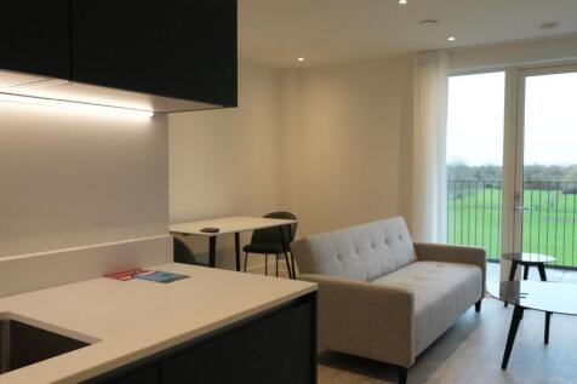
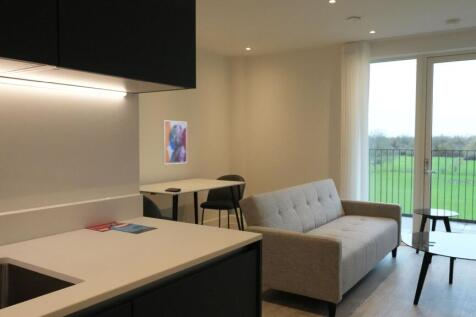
+ wall art (175, 142)
